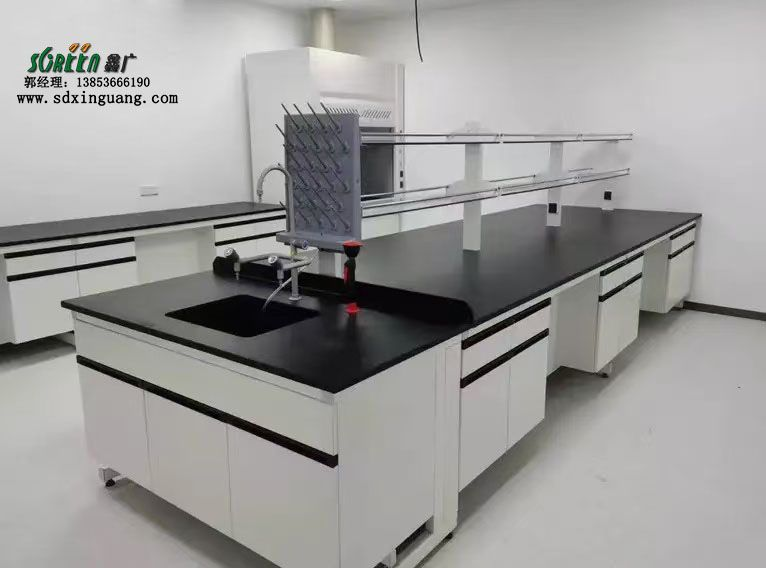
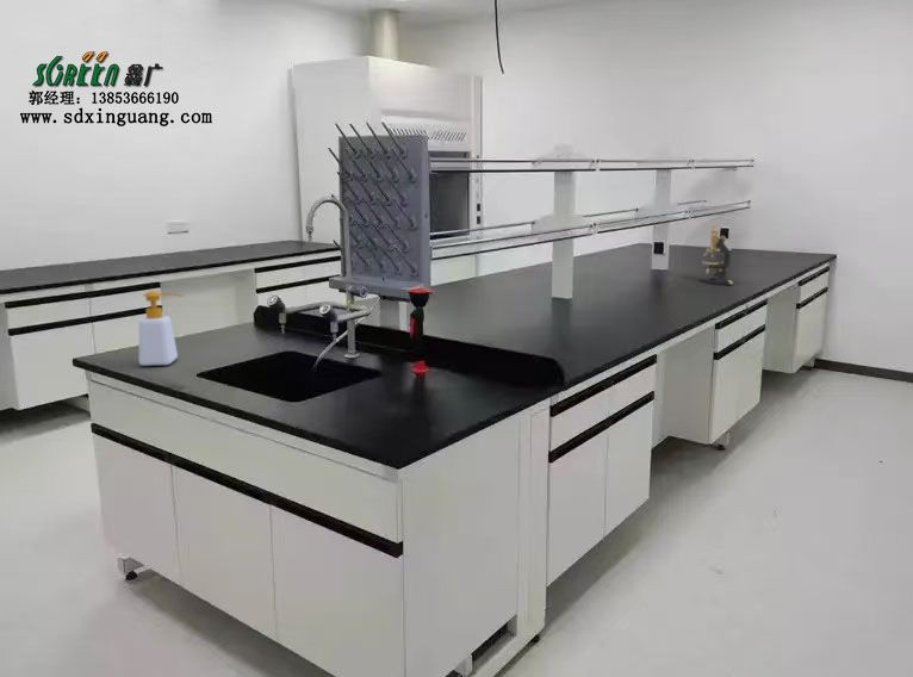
+ soap bottle (162, 327)
+ microscope (719, 251)
